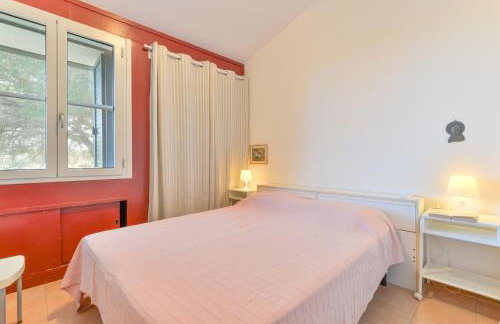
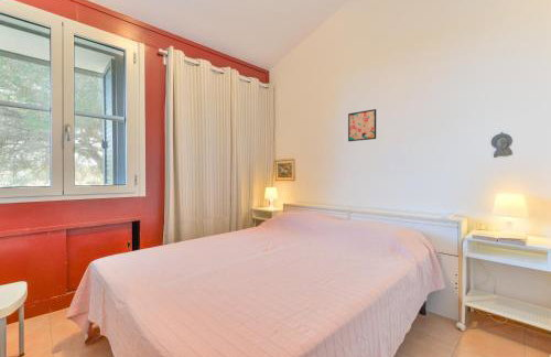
+ wall art (361, 126)
